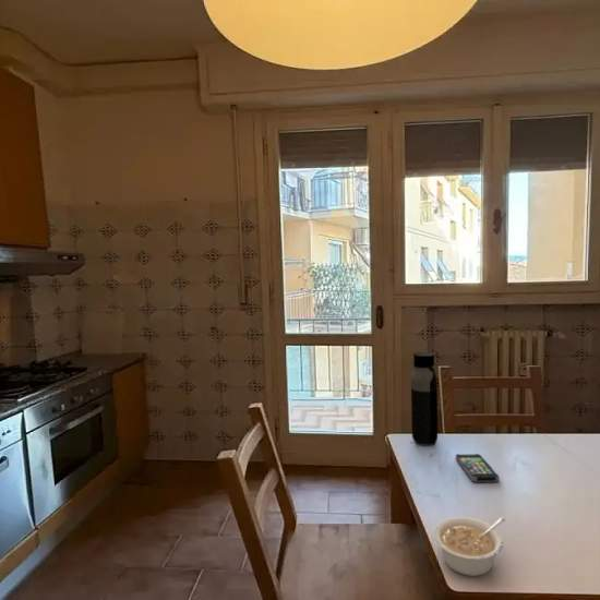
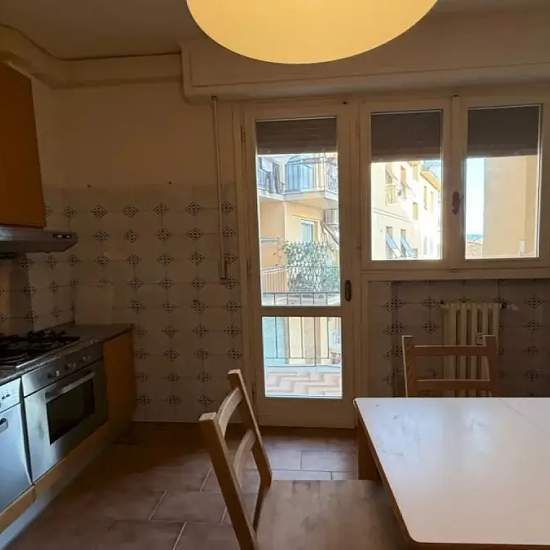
- smartphone (476, 467)
- water bottle (423, 398)
- legume (468, 543)
